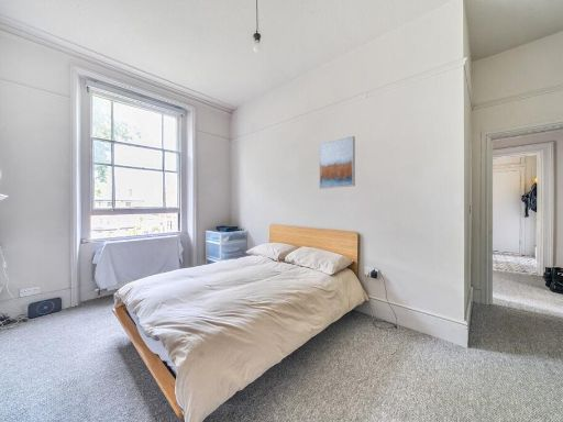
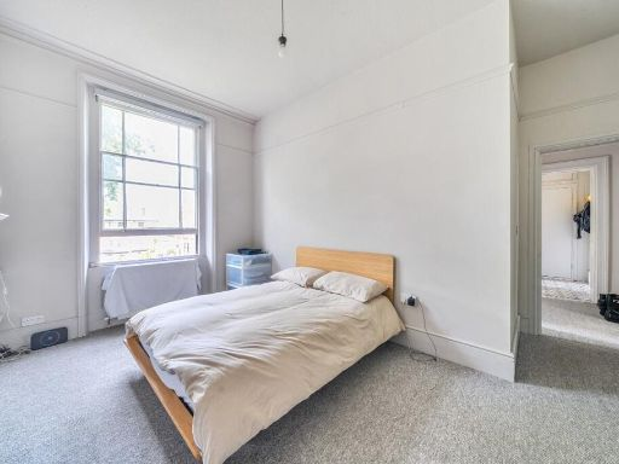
- wall art (335, 164)
